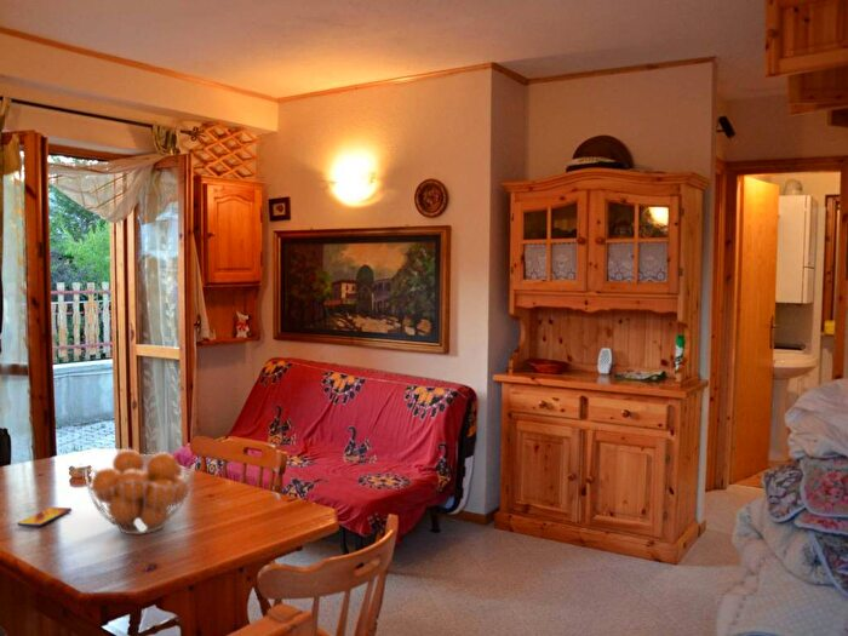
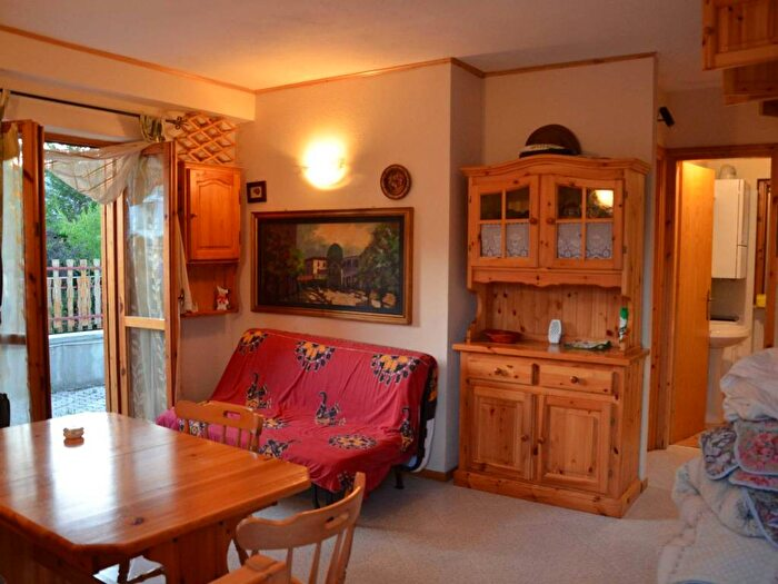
- smartphone (45, 516)
- fruit basket (141, 489)
